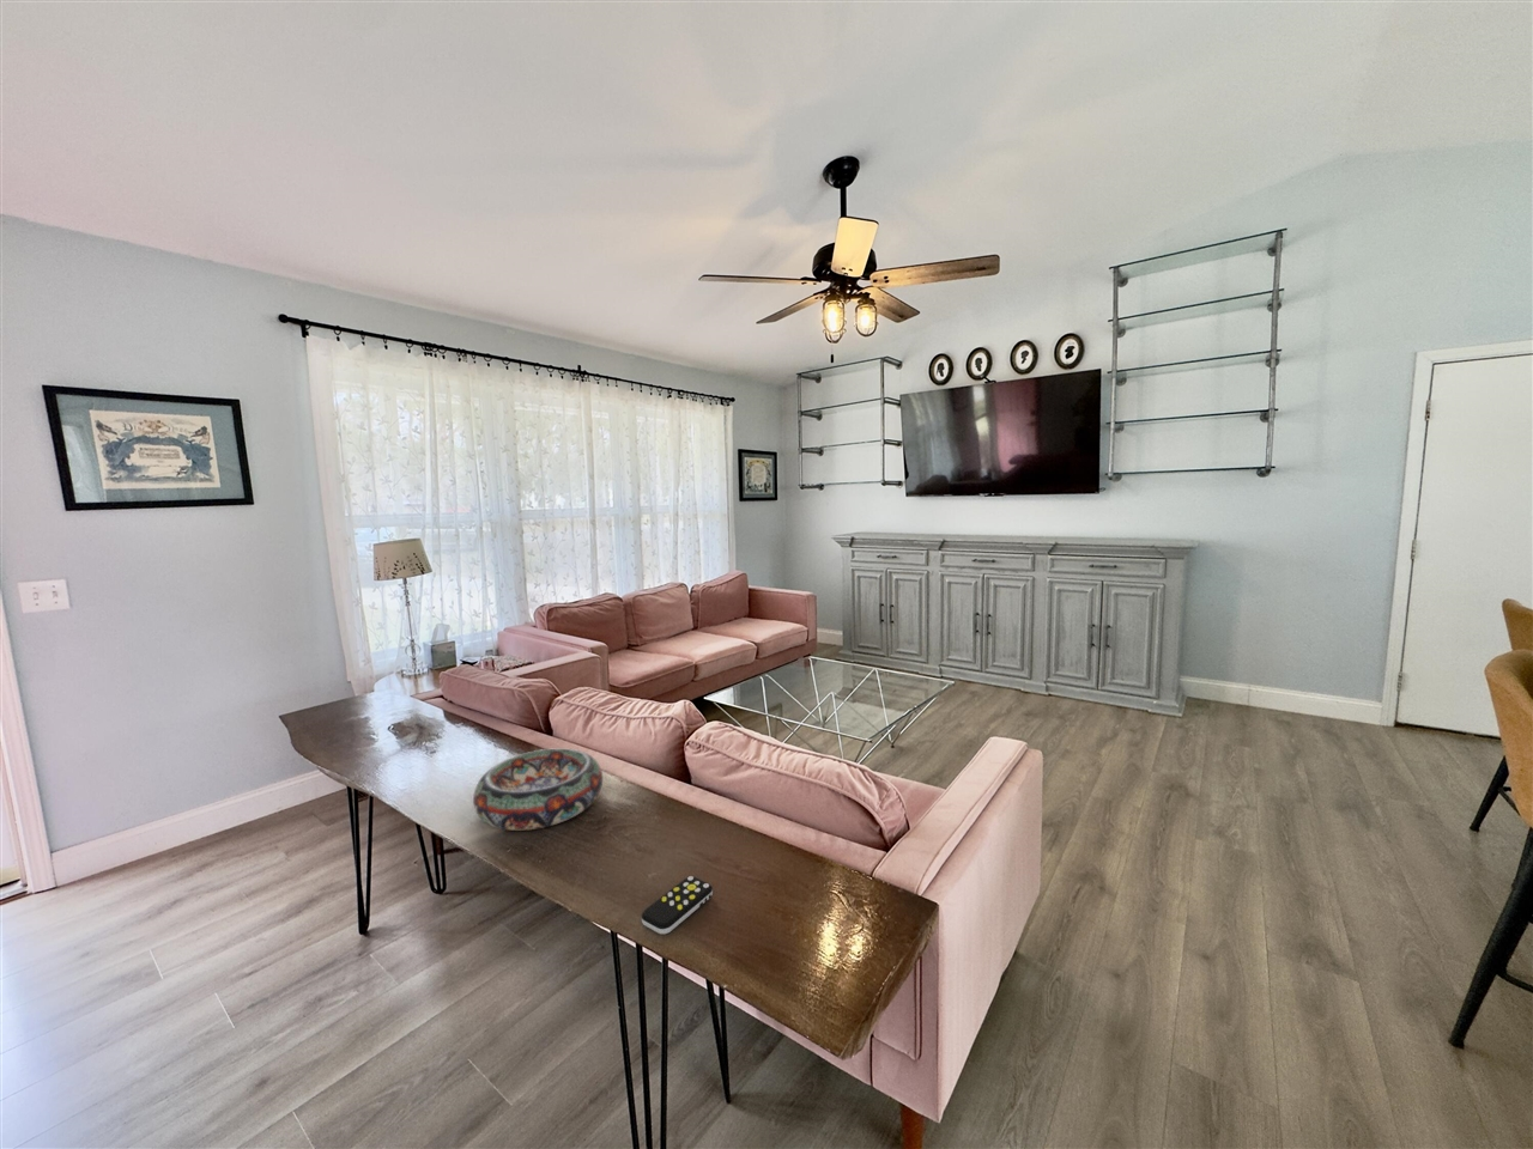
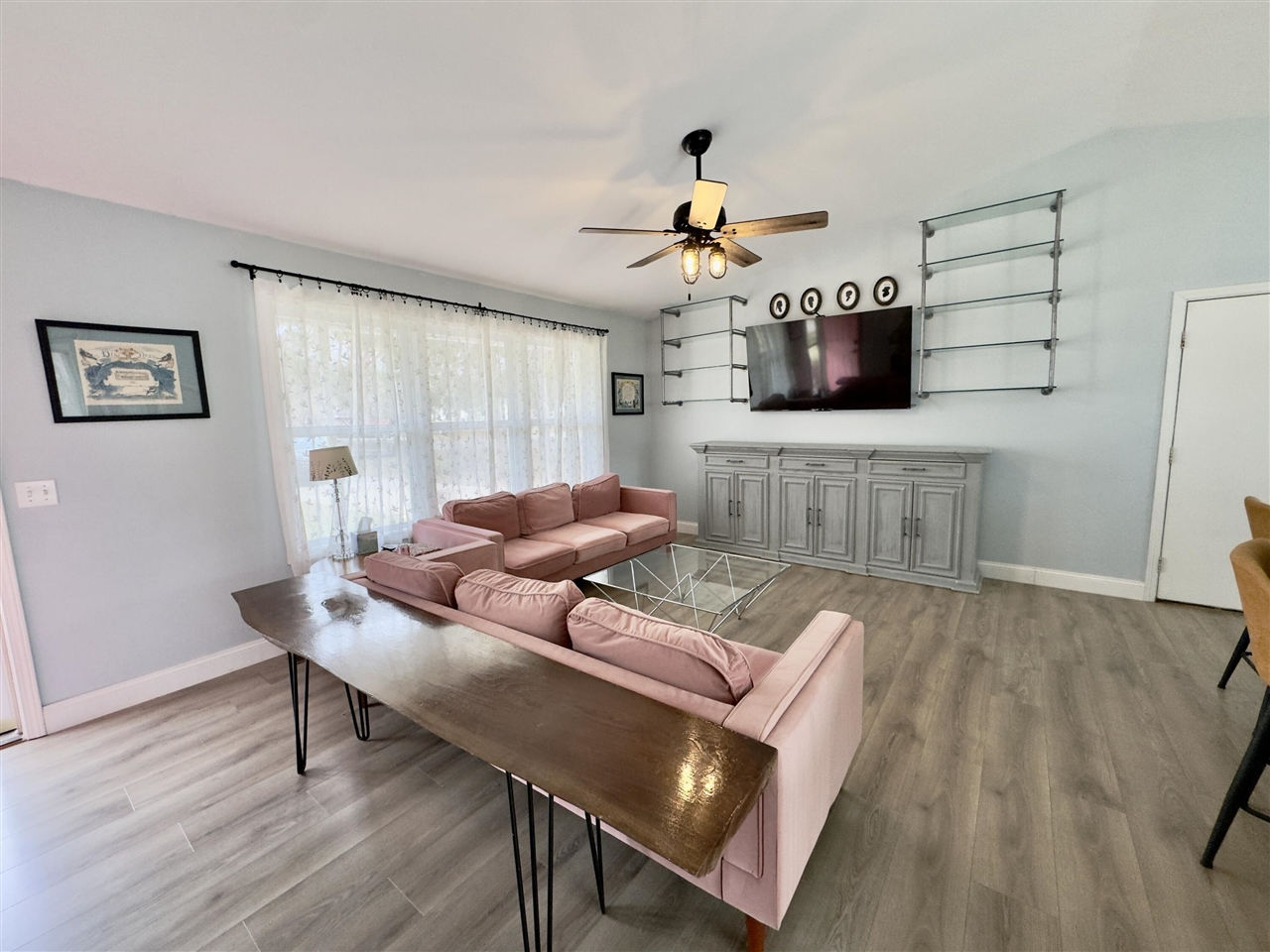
- remote control (678, 903)
- decorative bowl (540, 787)
